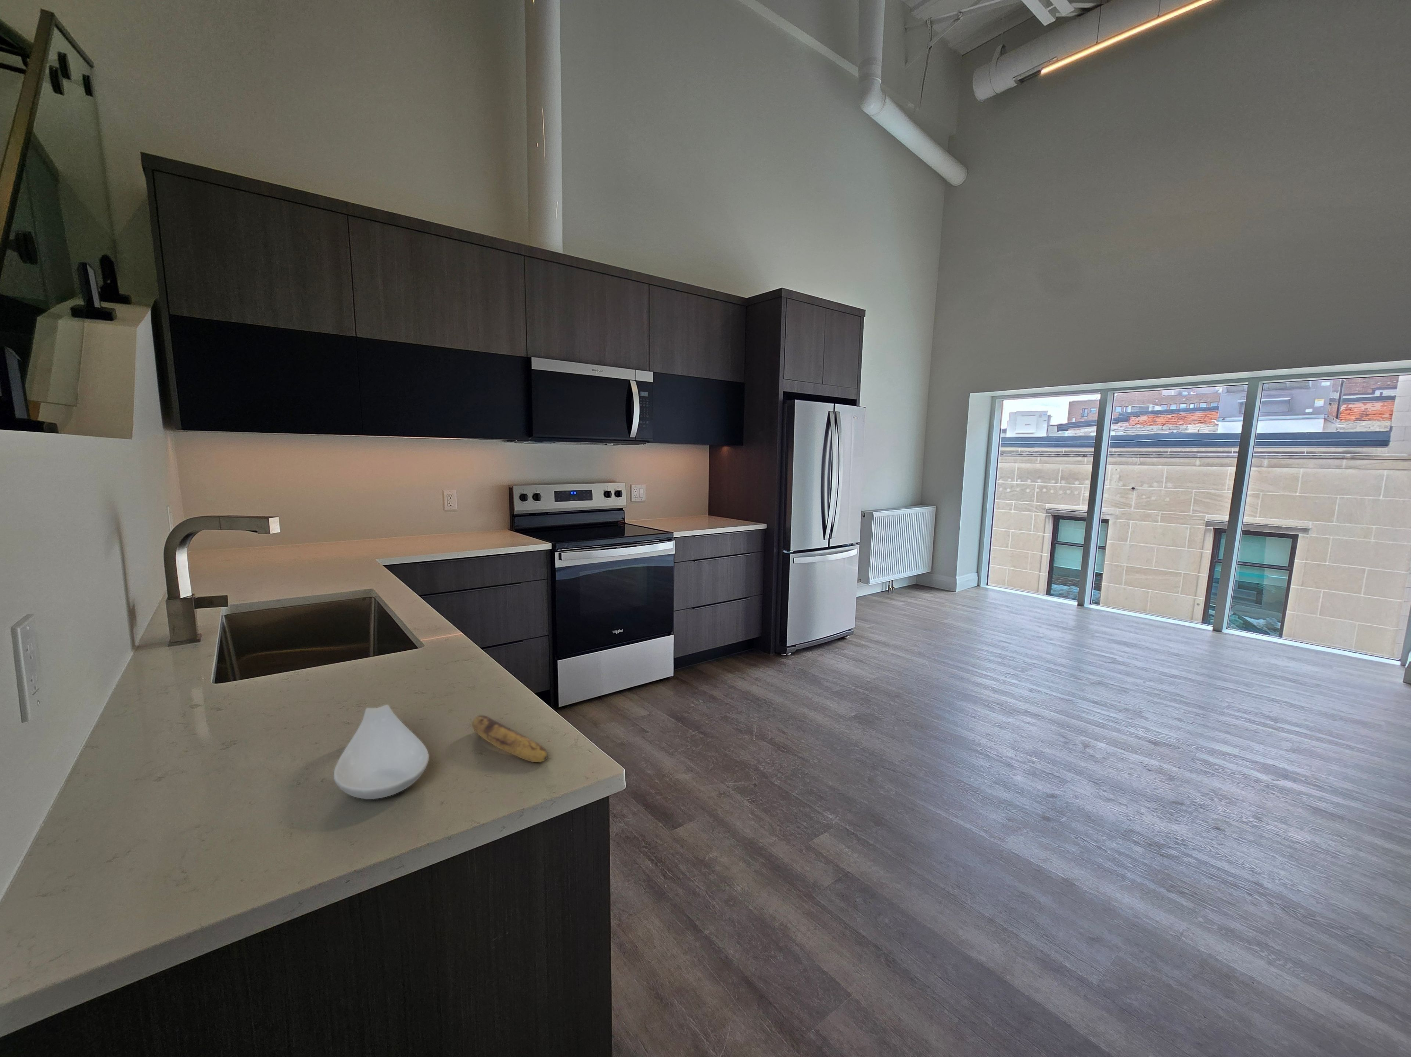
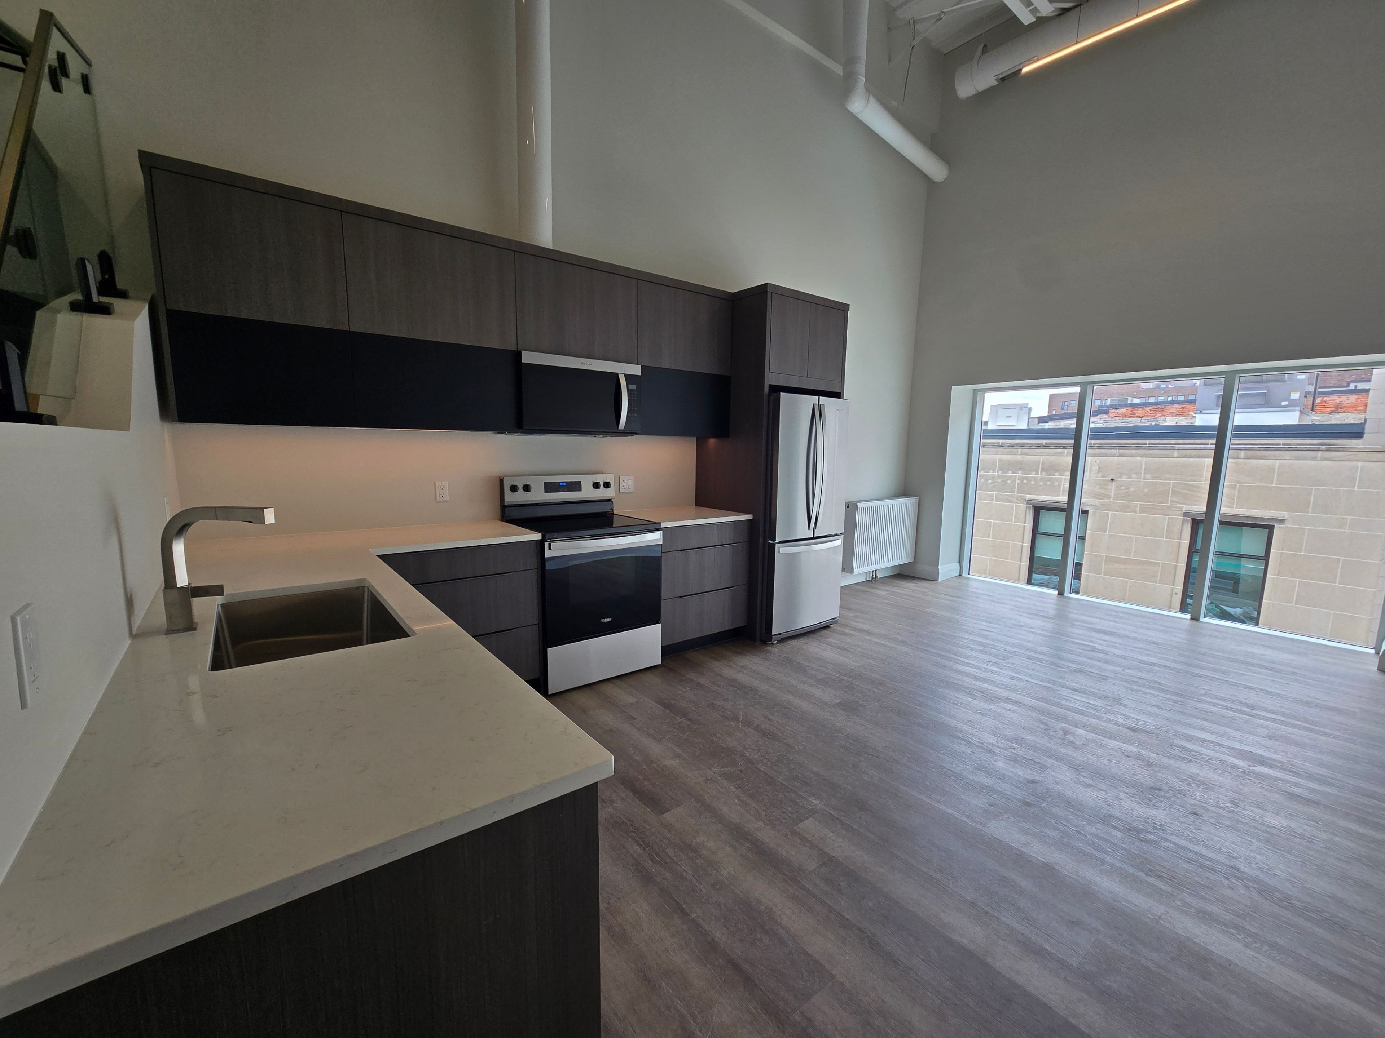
- banana (506, 735)
- spoon rest (379, 746)
